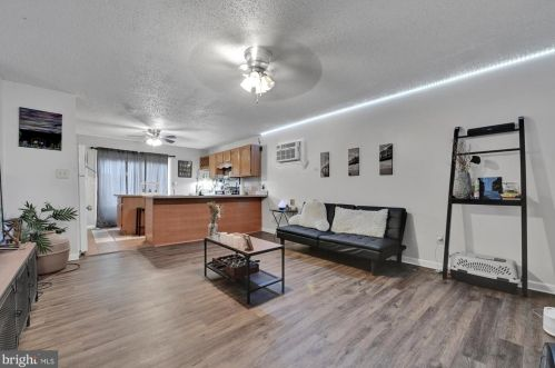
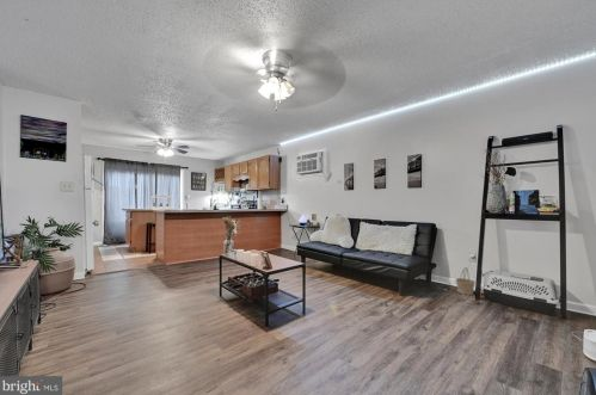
+ basket (465, 279)
